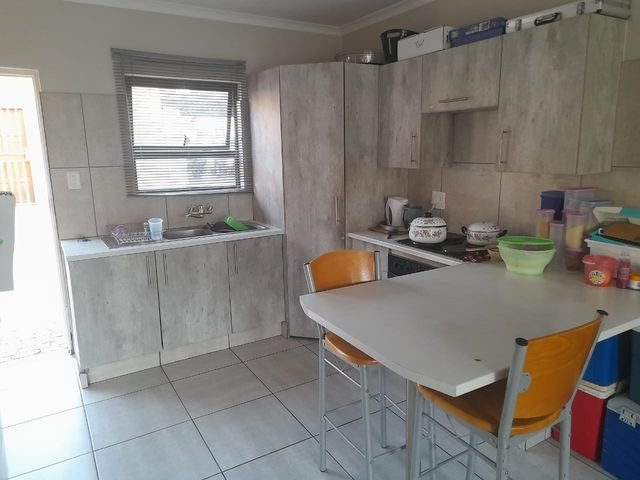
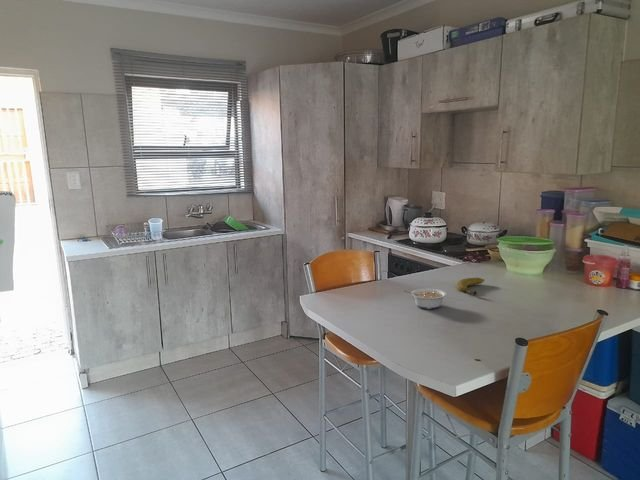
+ fruit (474, 284)
+ legume (427, 298)
